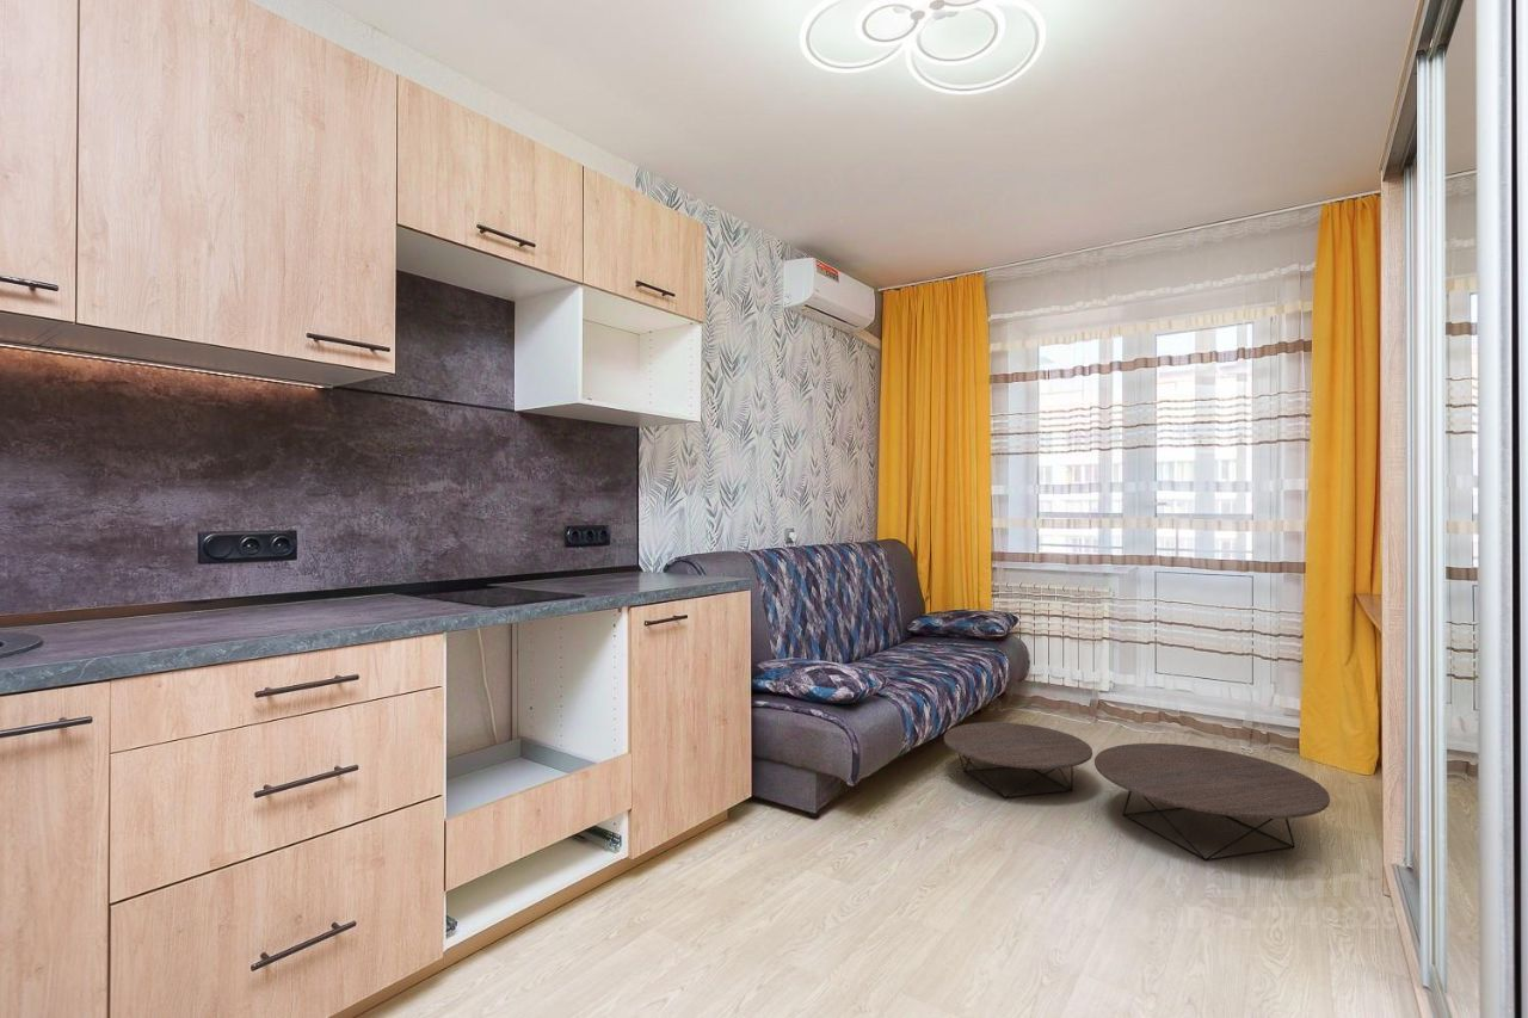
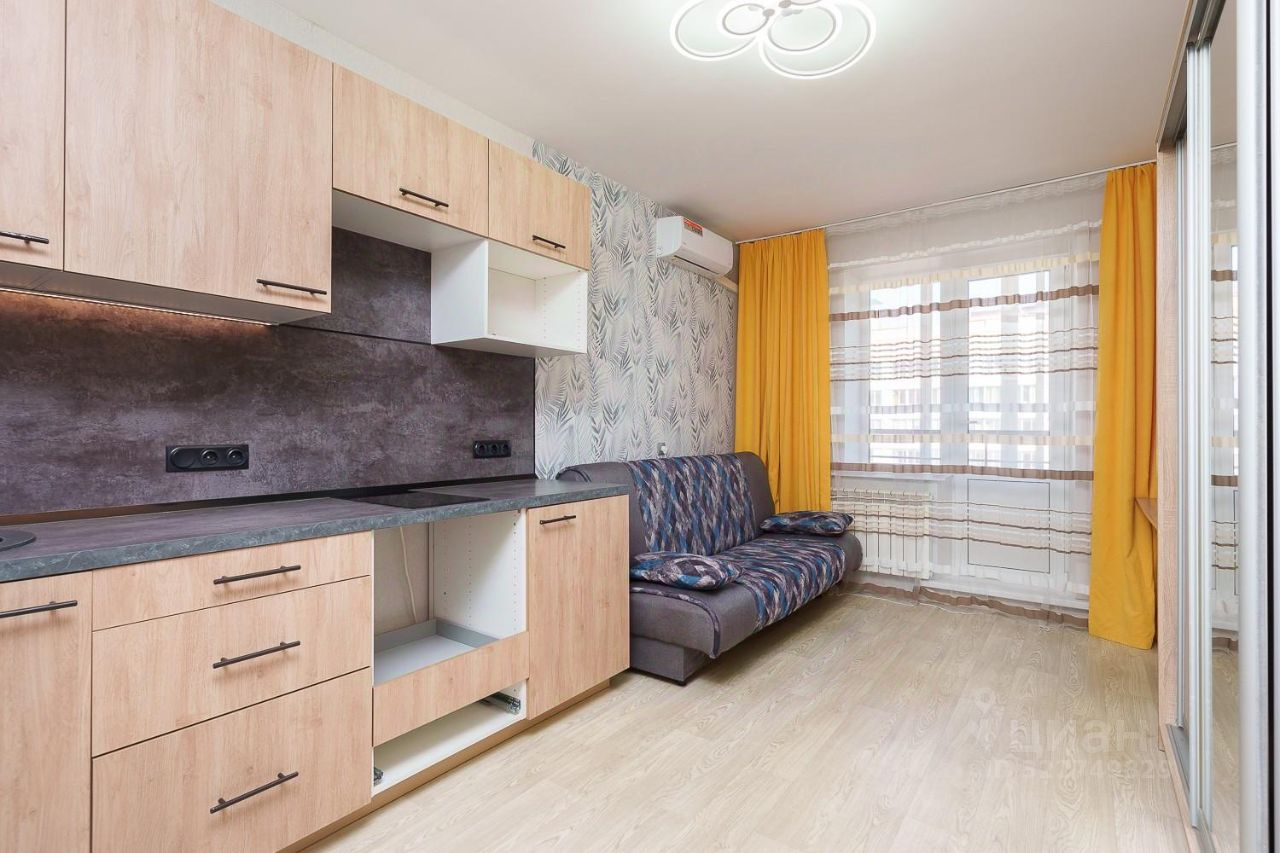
- coffee table (1114, 779)
